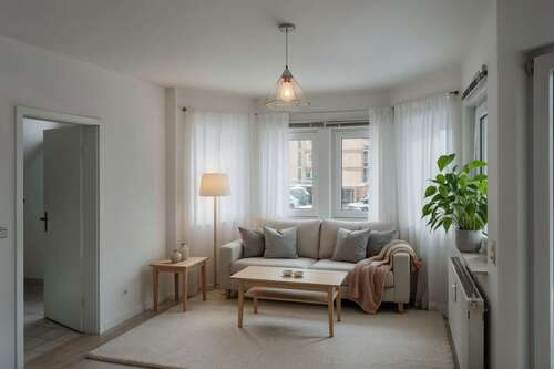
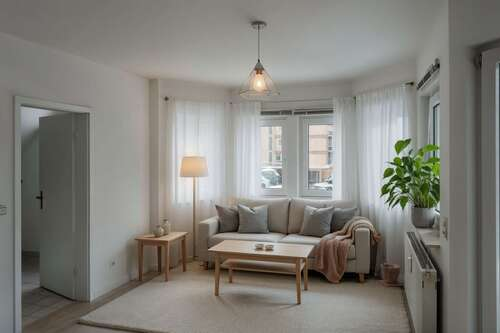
+ plant pot (390, 274)
